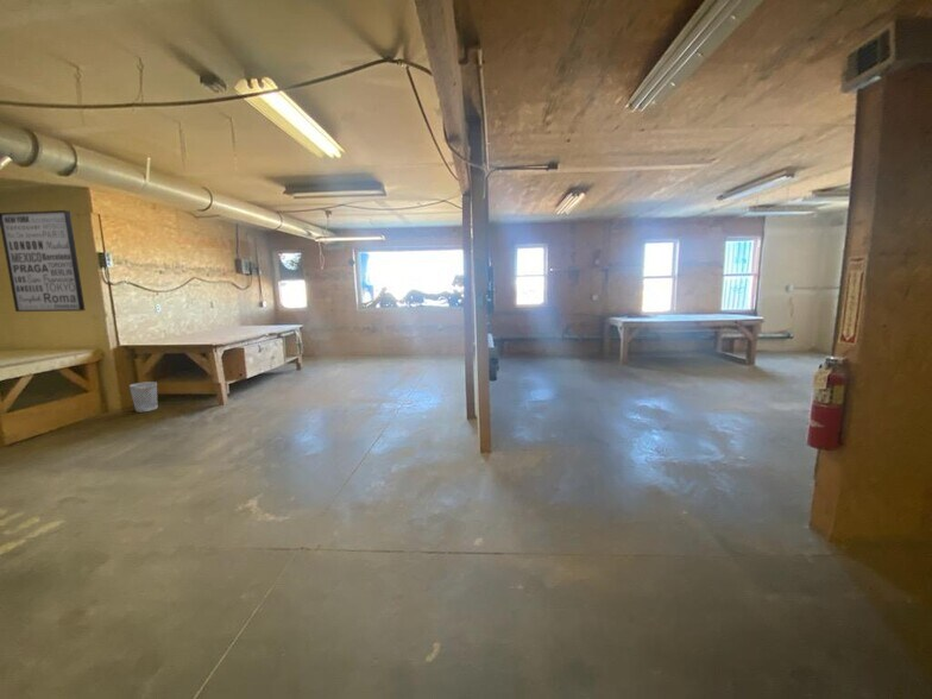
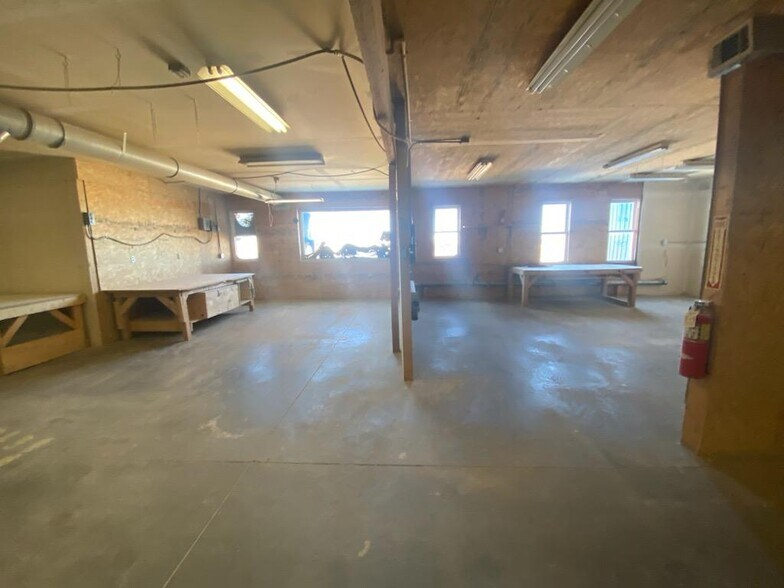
- wall art (42, 262)
- wastebasket (145, 396)
